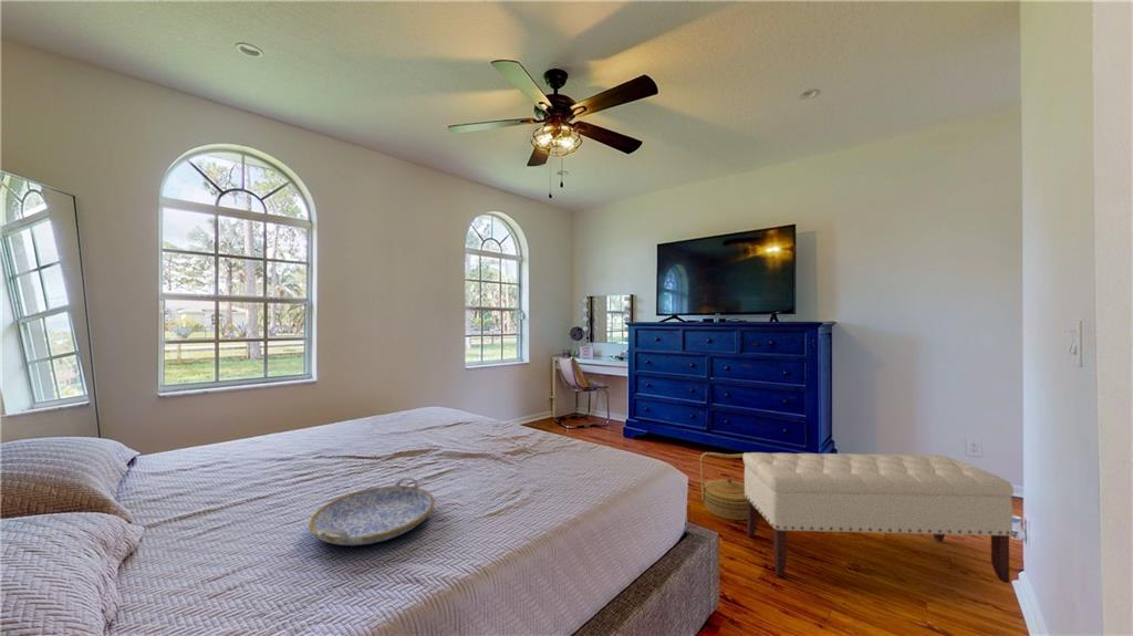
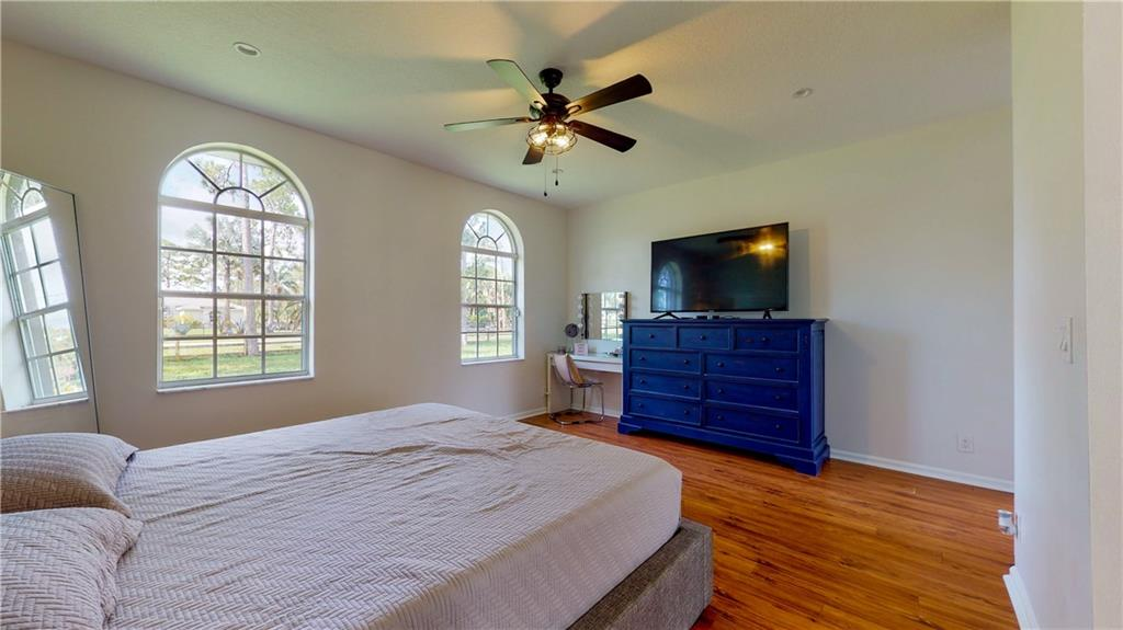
- bench (864, 509)
- basket (729, 480)
- serving tray (375, 511)
